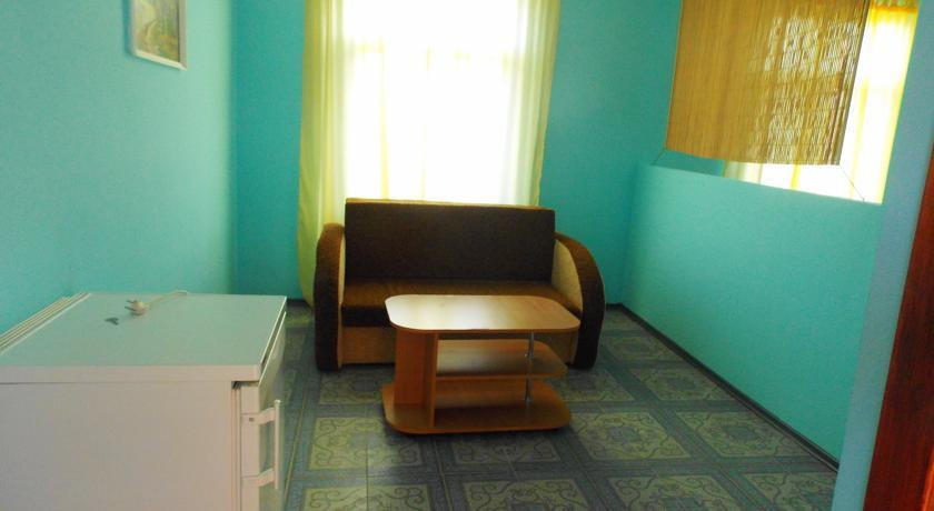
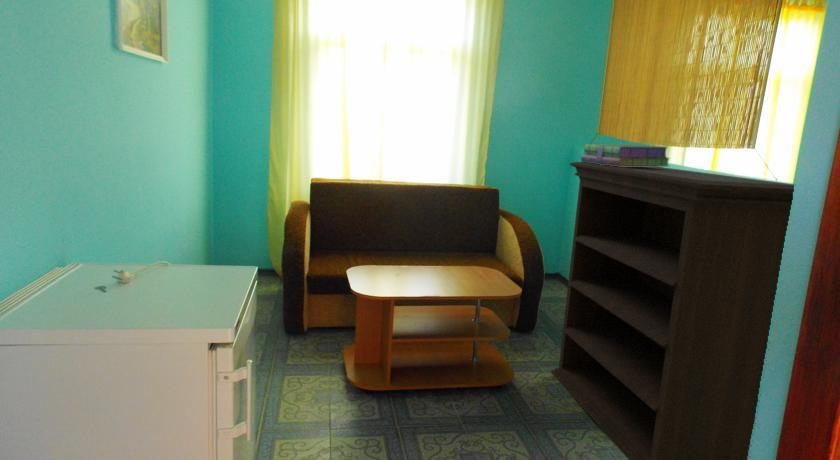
+ stack of books (624, 155)
+ bookshelf (653, 300)
